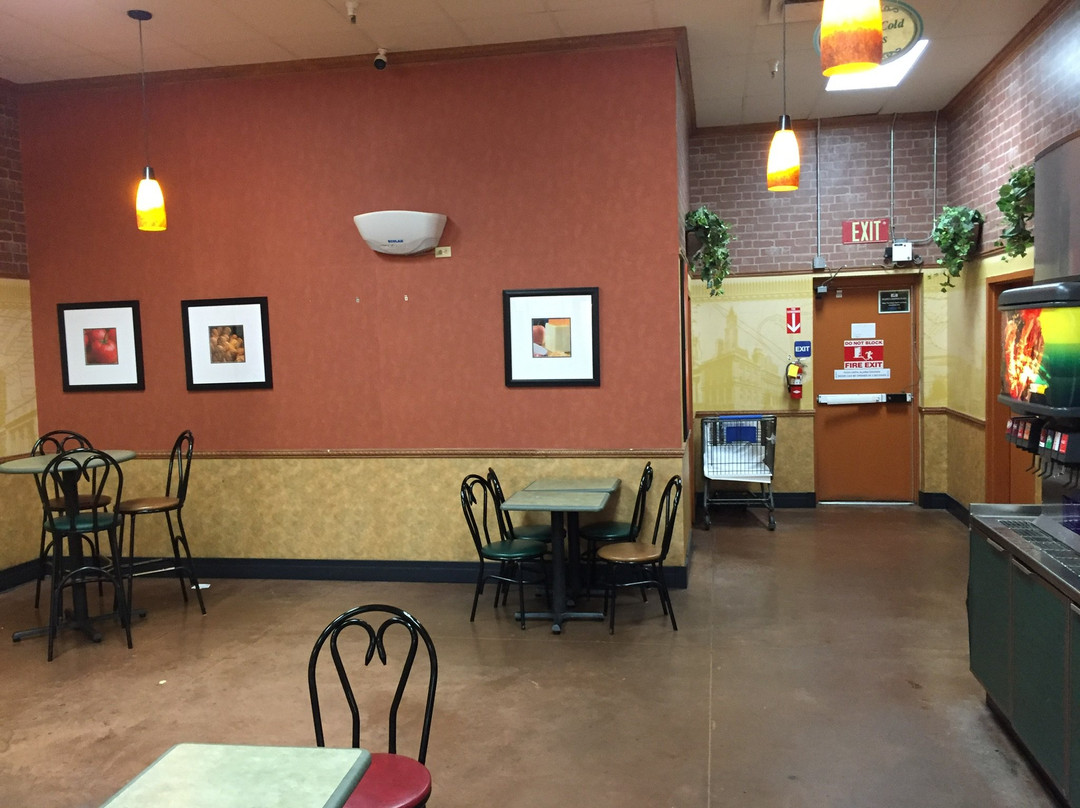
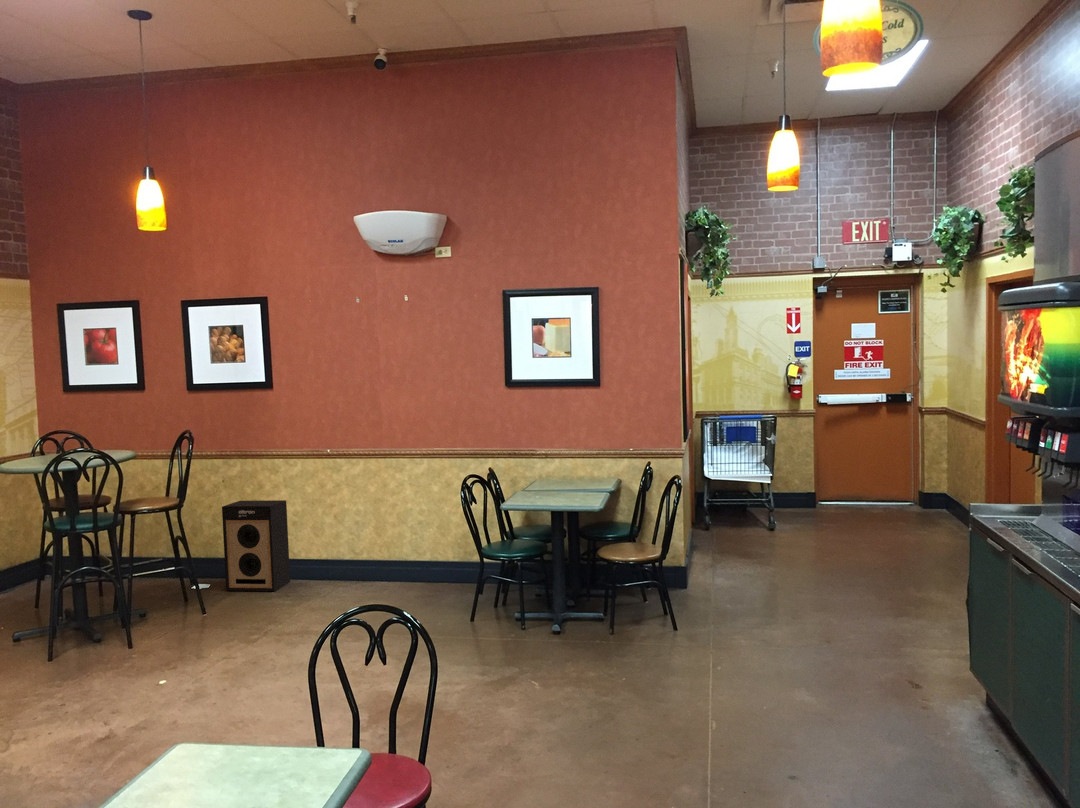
+ speaker (256, 544)
